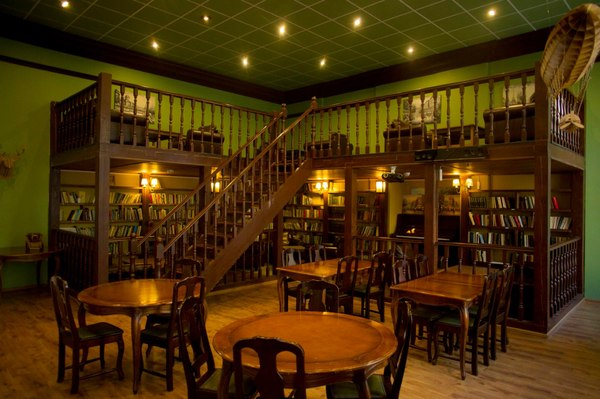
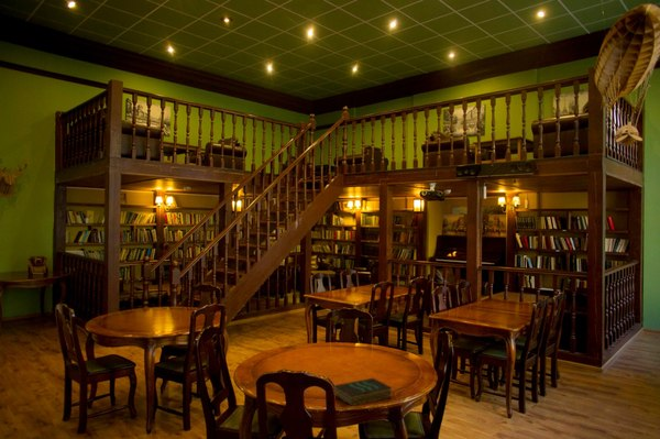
+ book (362, 391)
